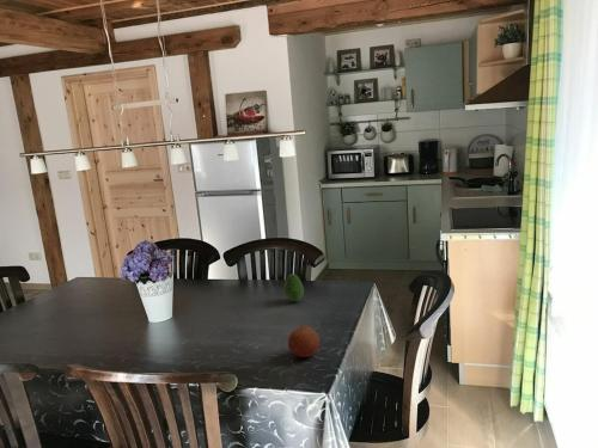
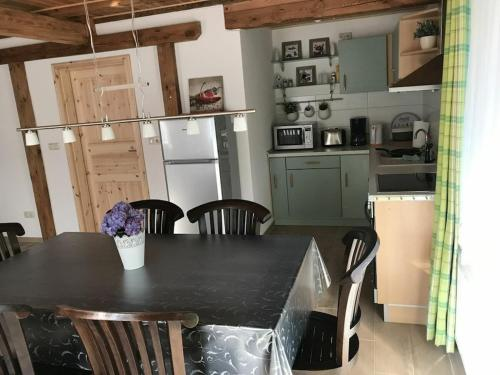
- fruit (293, 287)
- fruit (303, 340)
